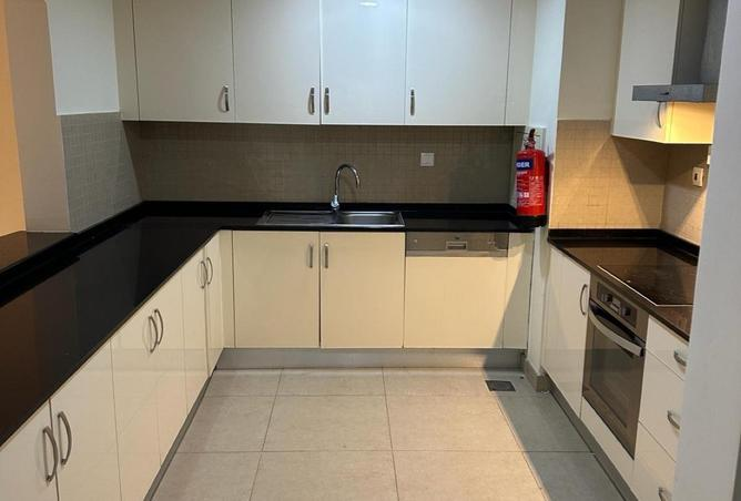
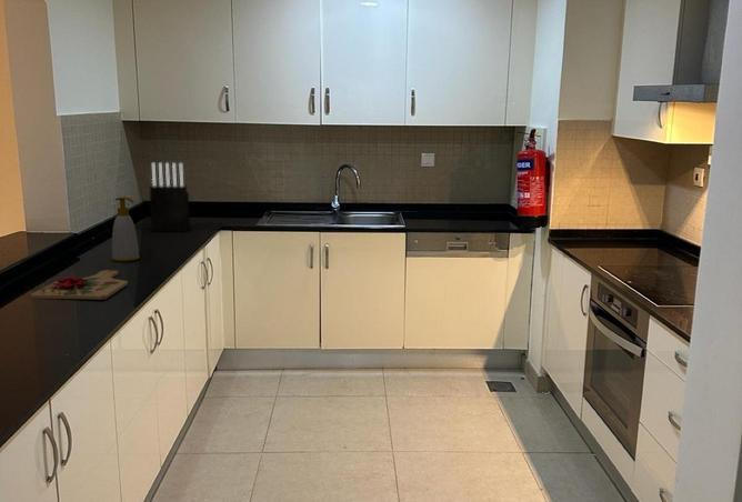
+ cutting board (91, 279)
+ knife block (170, 195)
+ soap bottle (123, 228)
